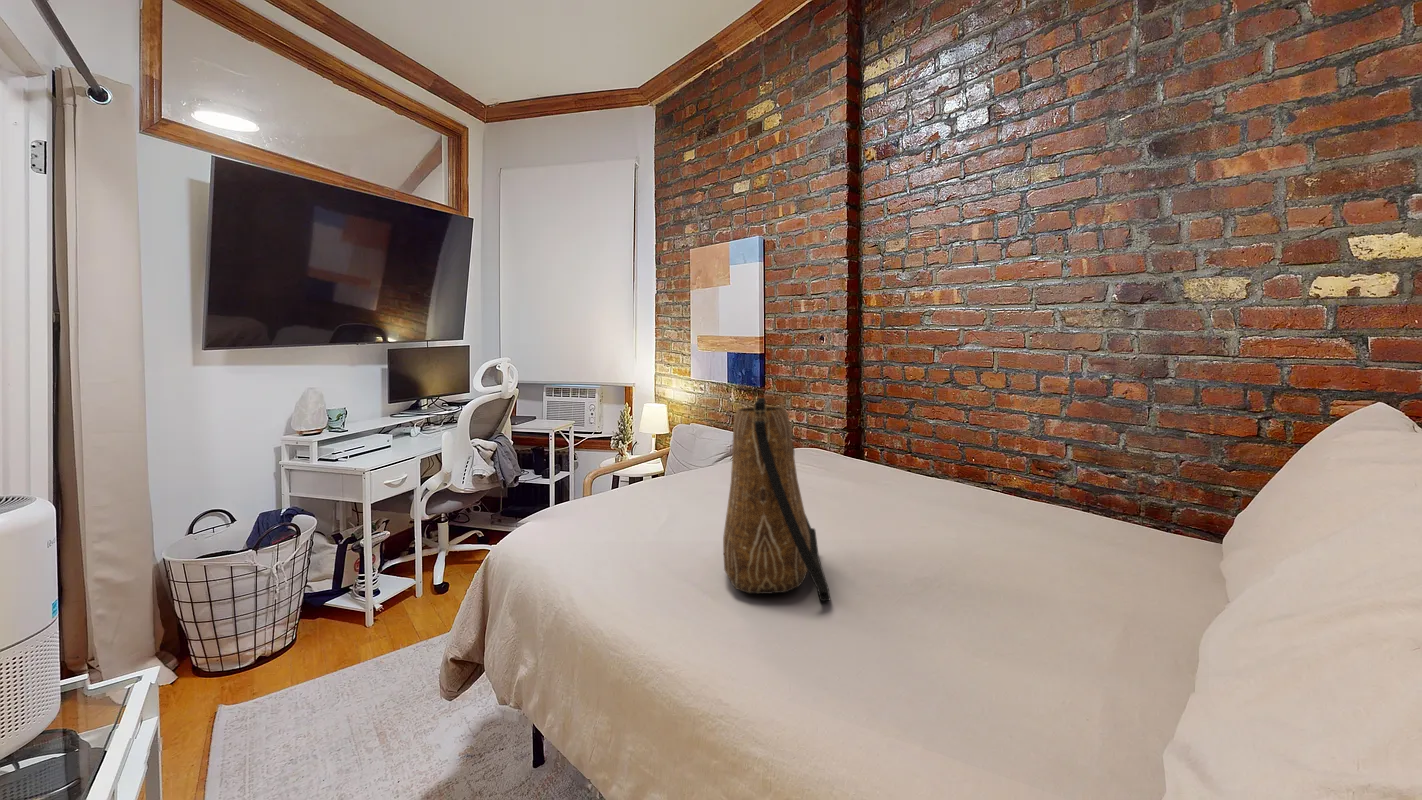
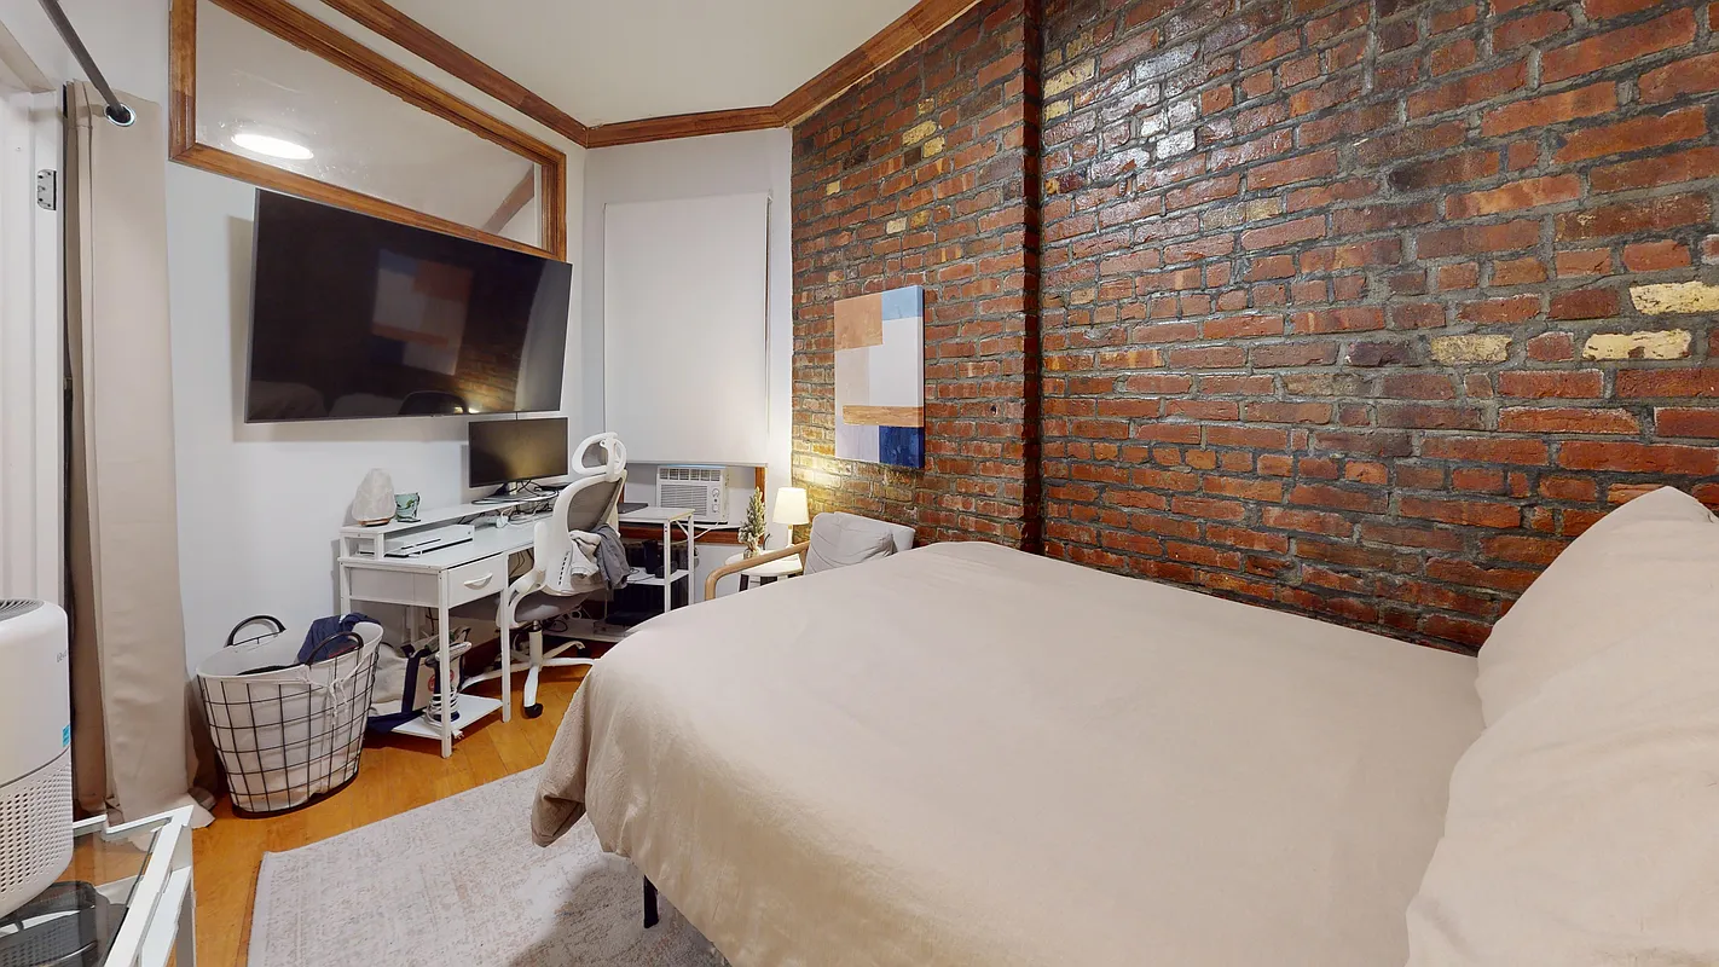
- tote bag (772, 487)
